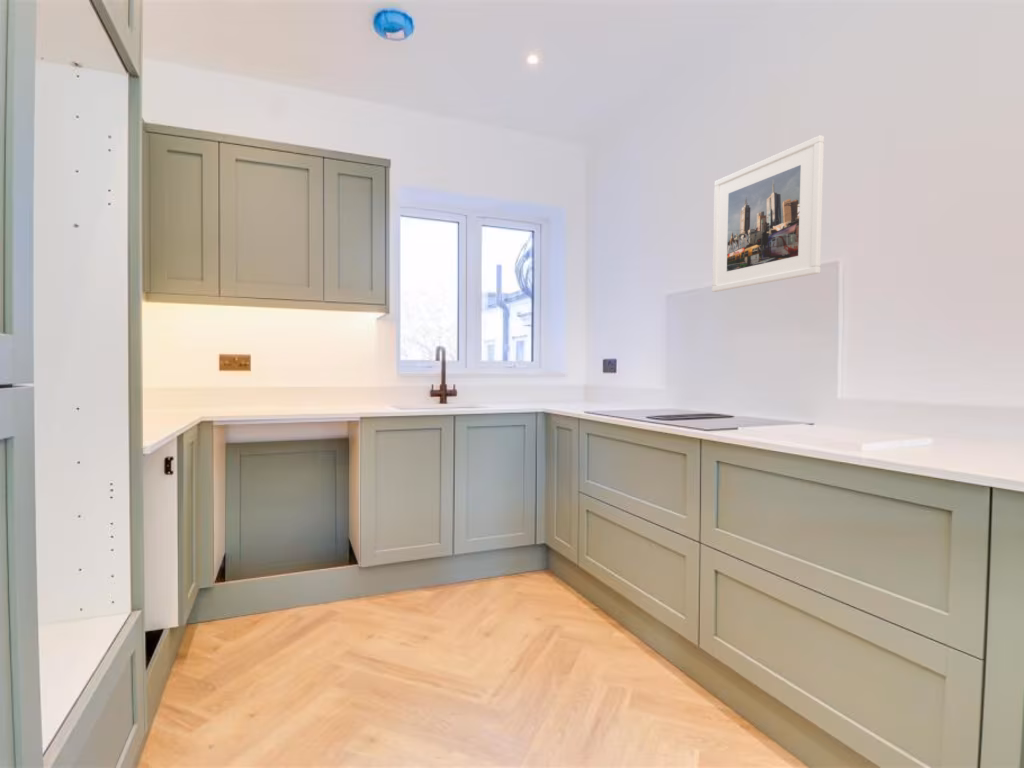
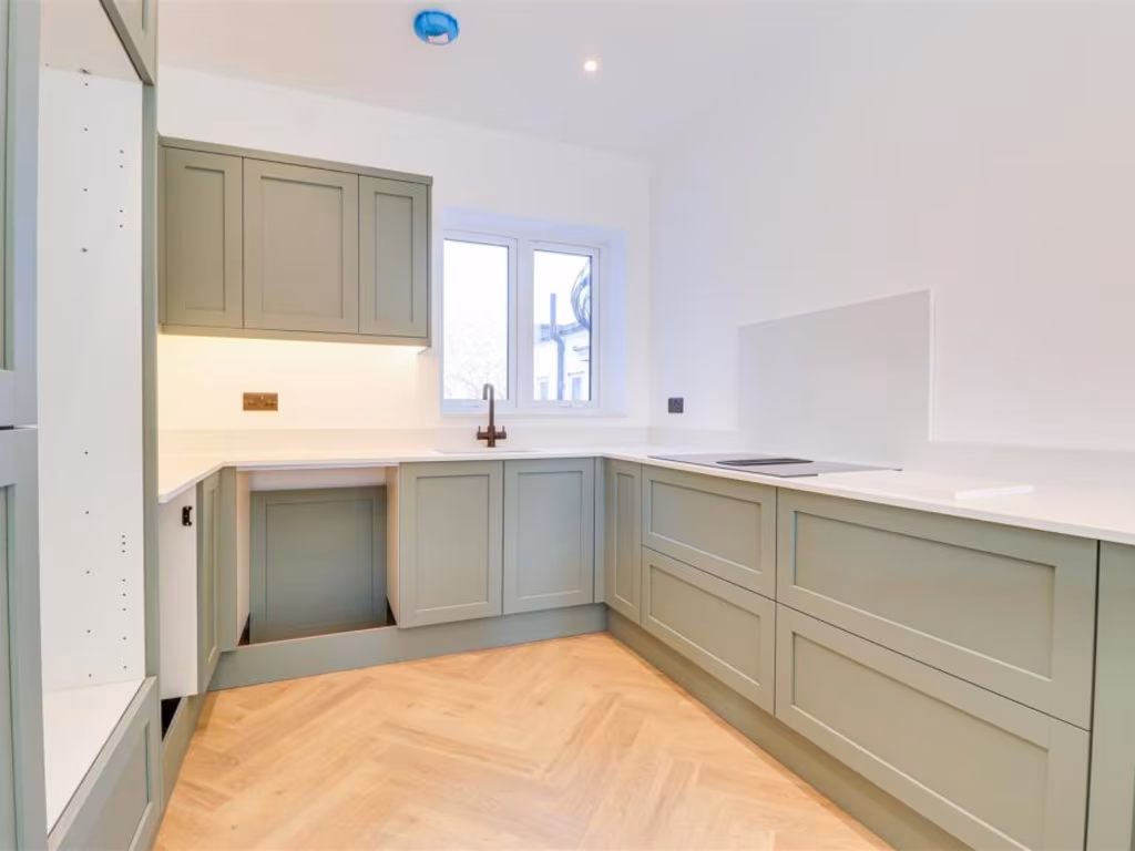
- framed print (761, 222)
